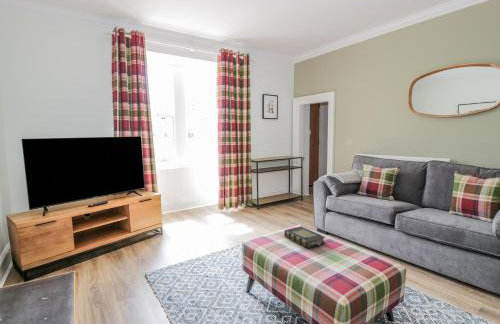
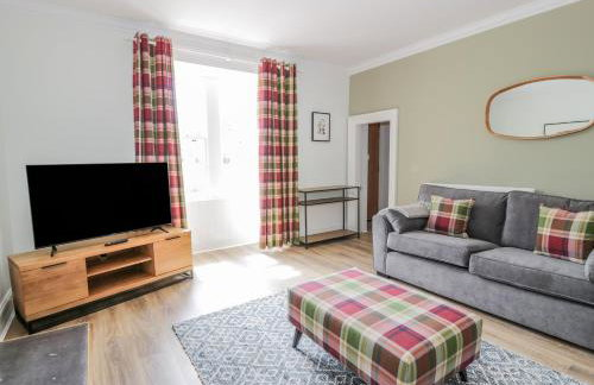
- book (305, 236)
